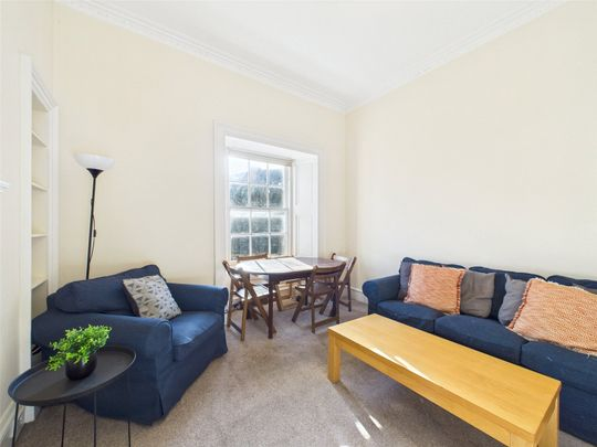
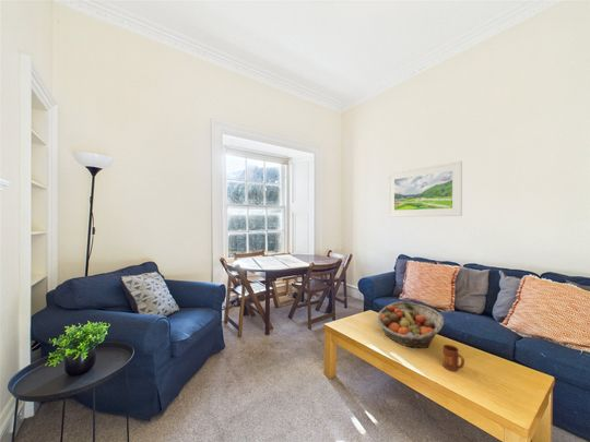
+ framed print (421, 192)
+ mug (453, 359)
+ fruit basket (408, 322)
